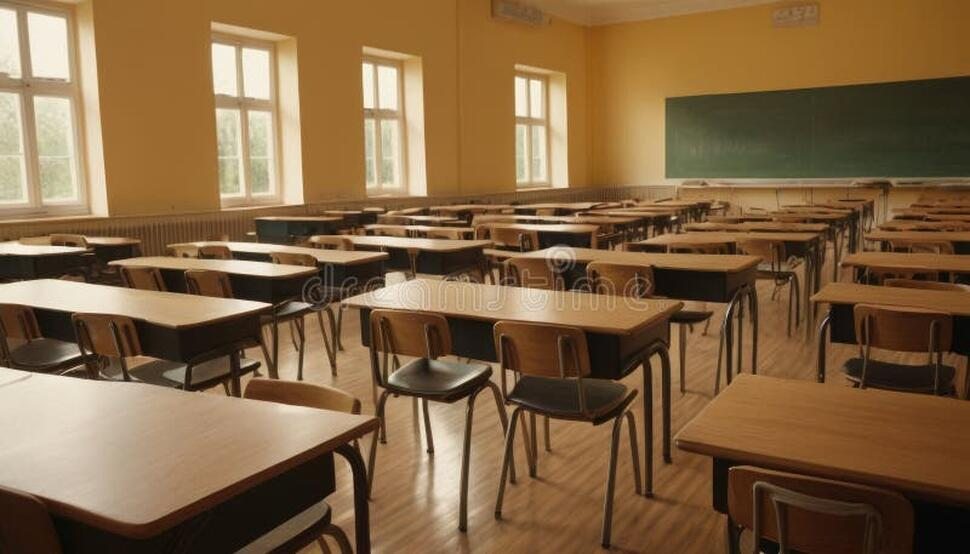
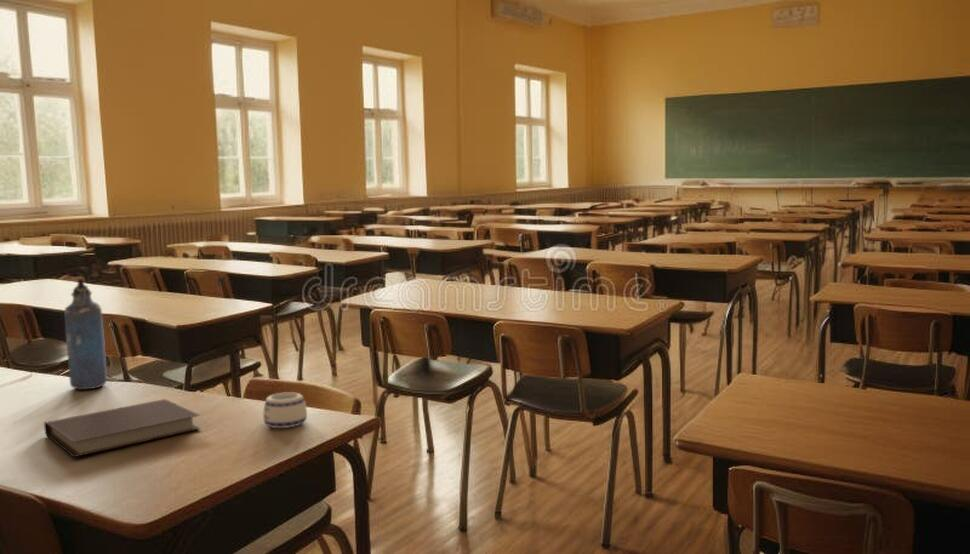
+ water bottle (85, 333)
+ notebook (122, 425)
+ mug (281, 408)
